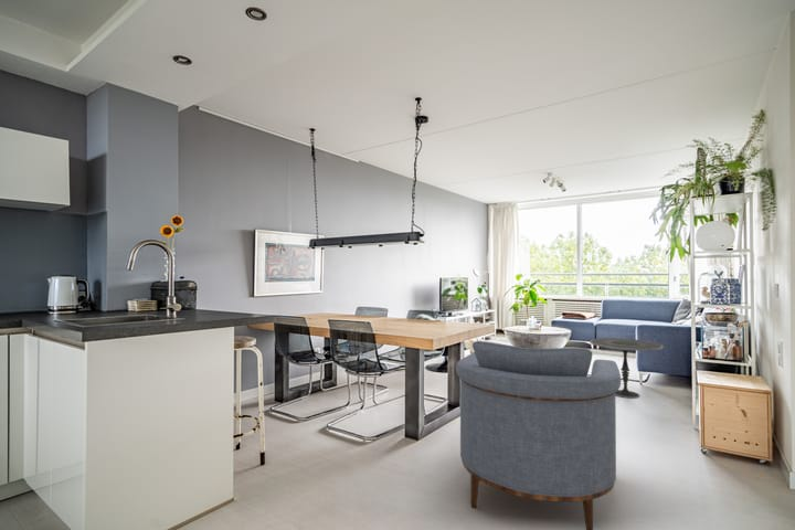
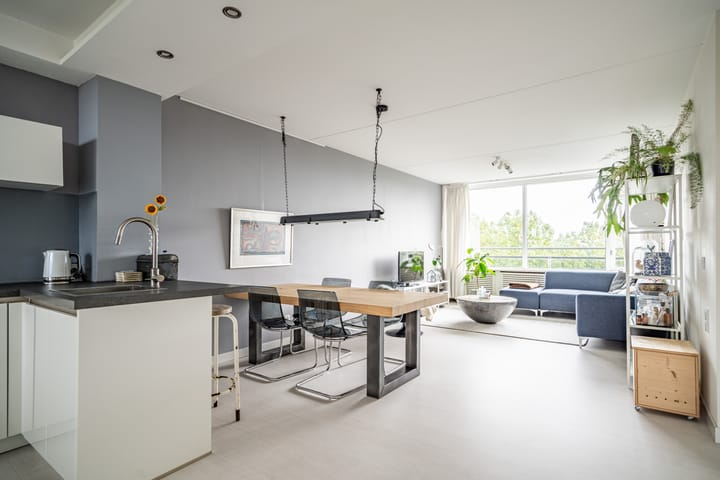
- side table (625, 368)
- armchair (534, 414)
